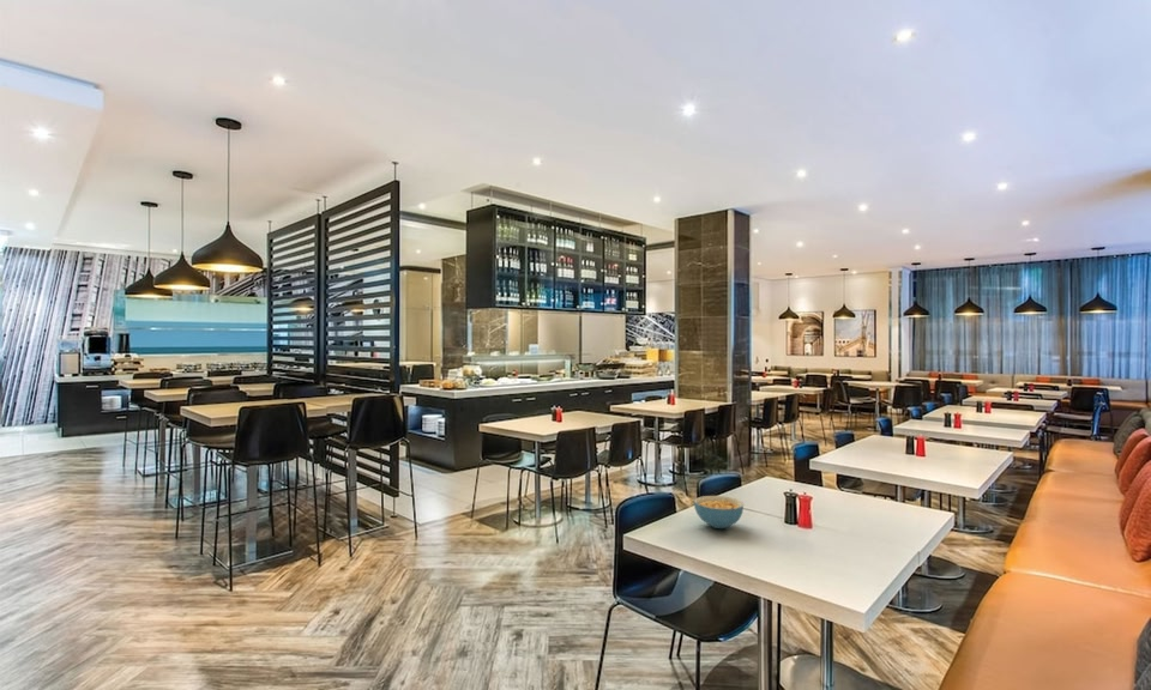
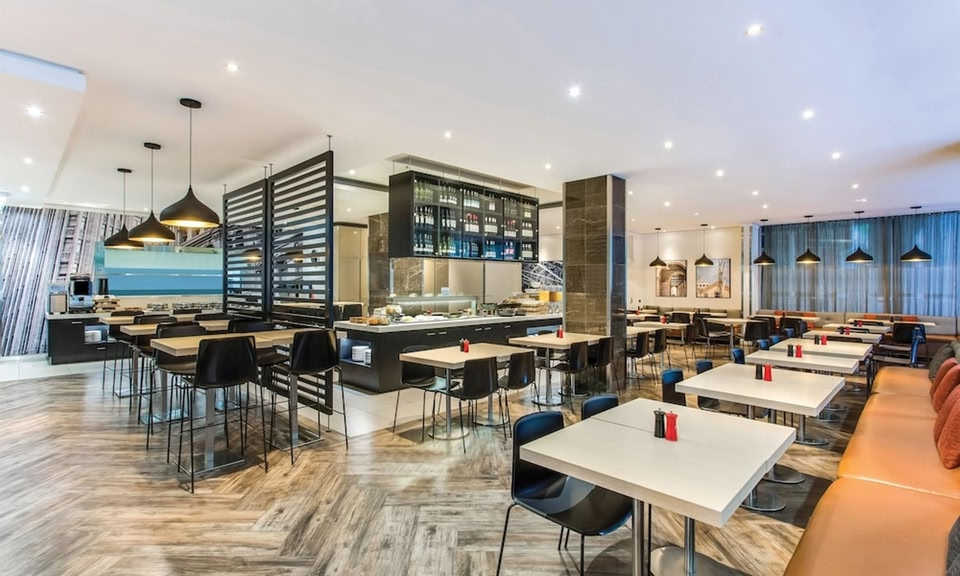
- cereal bowl (718, 514)
